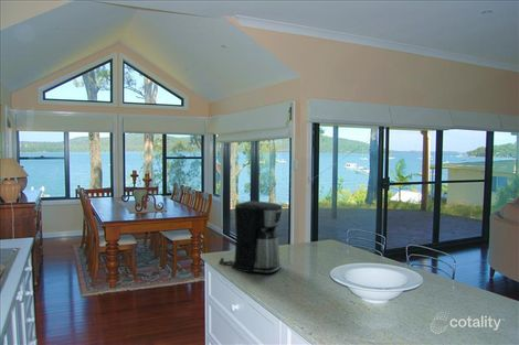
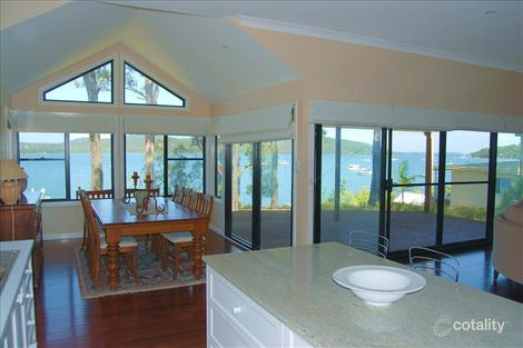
- coffee maker (253, 234)
